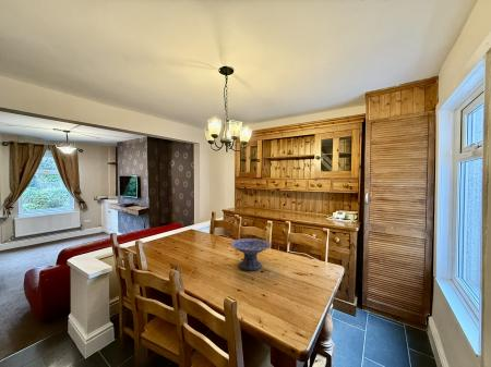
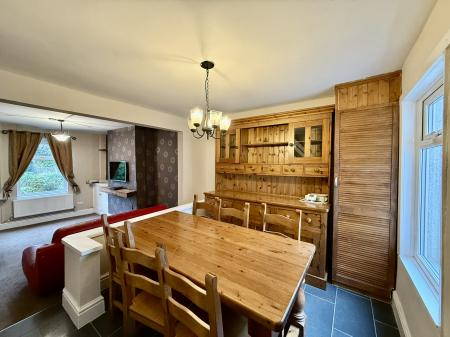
- decorative bowl (250, 254)
